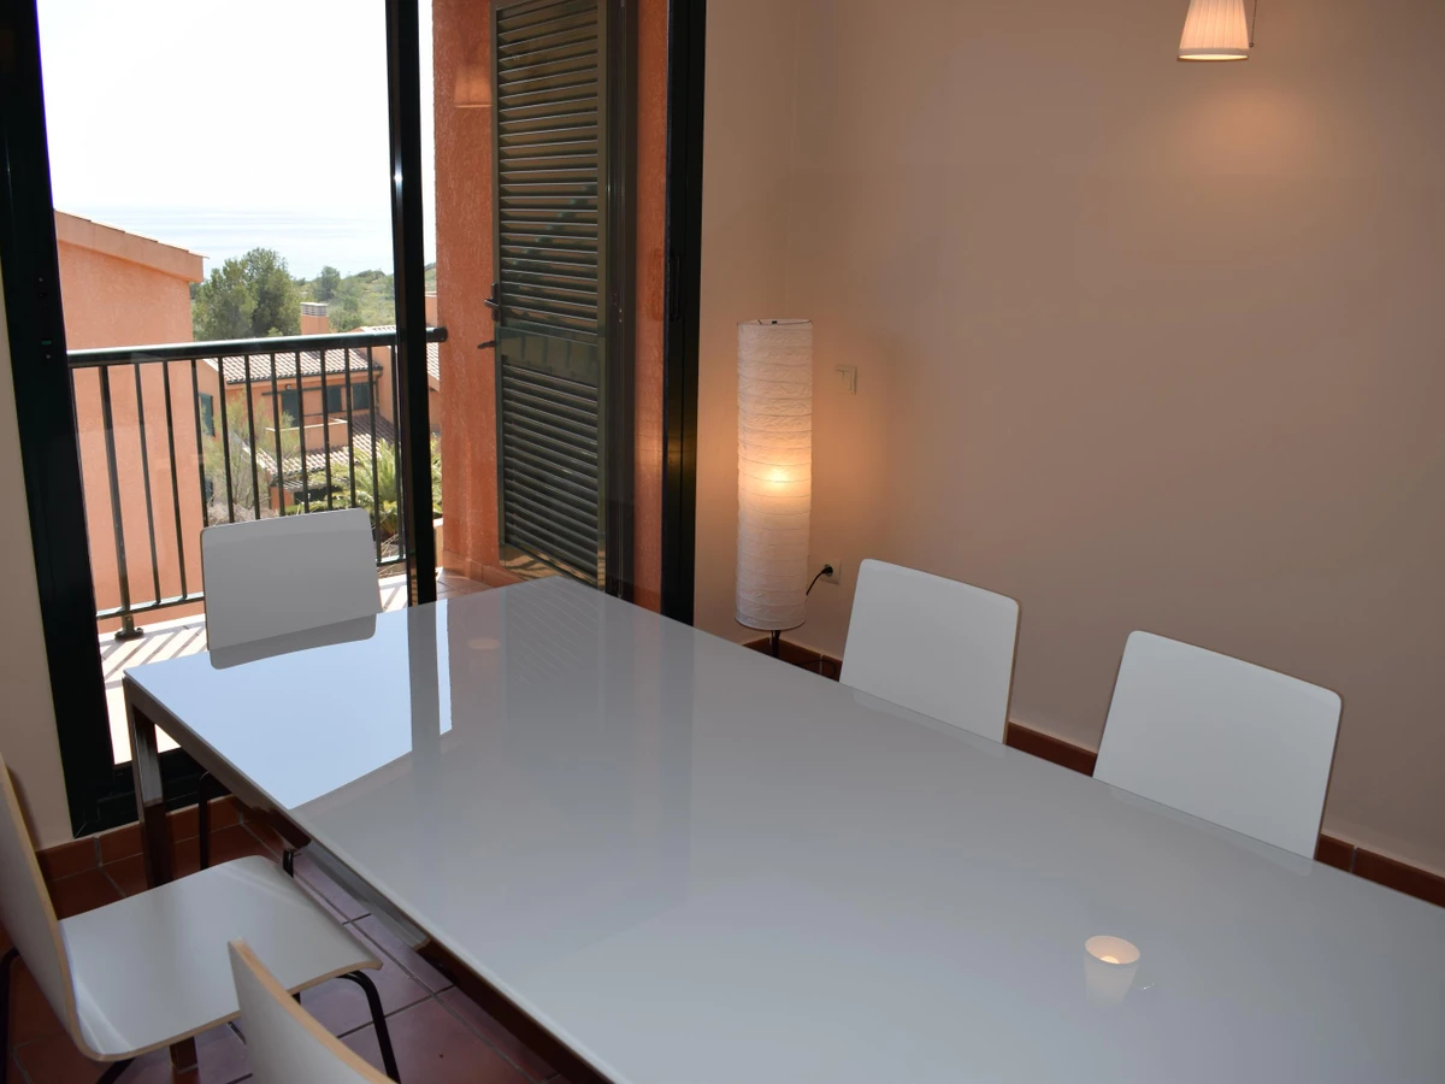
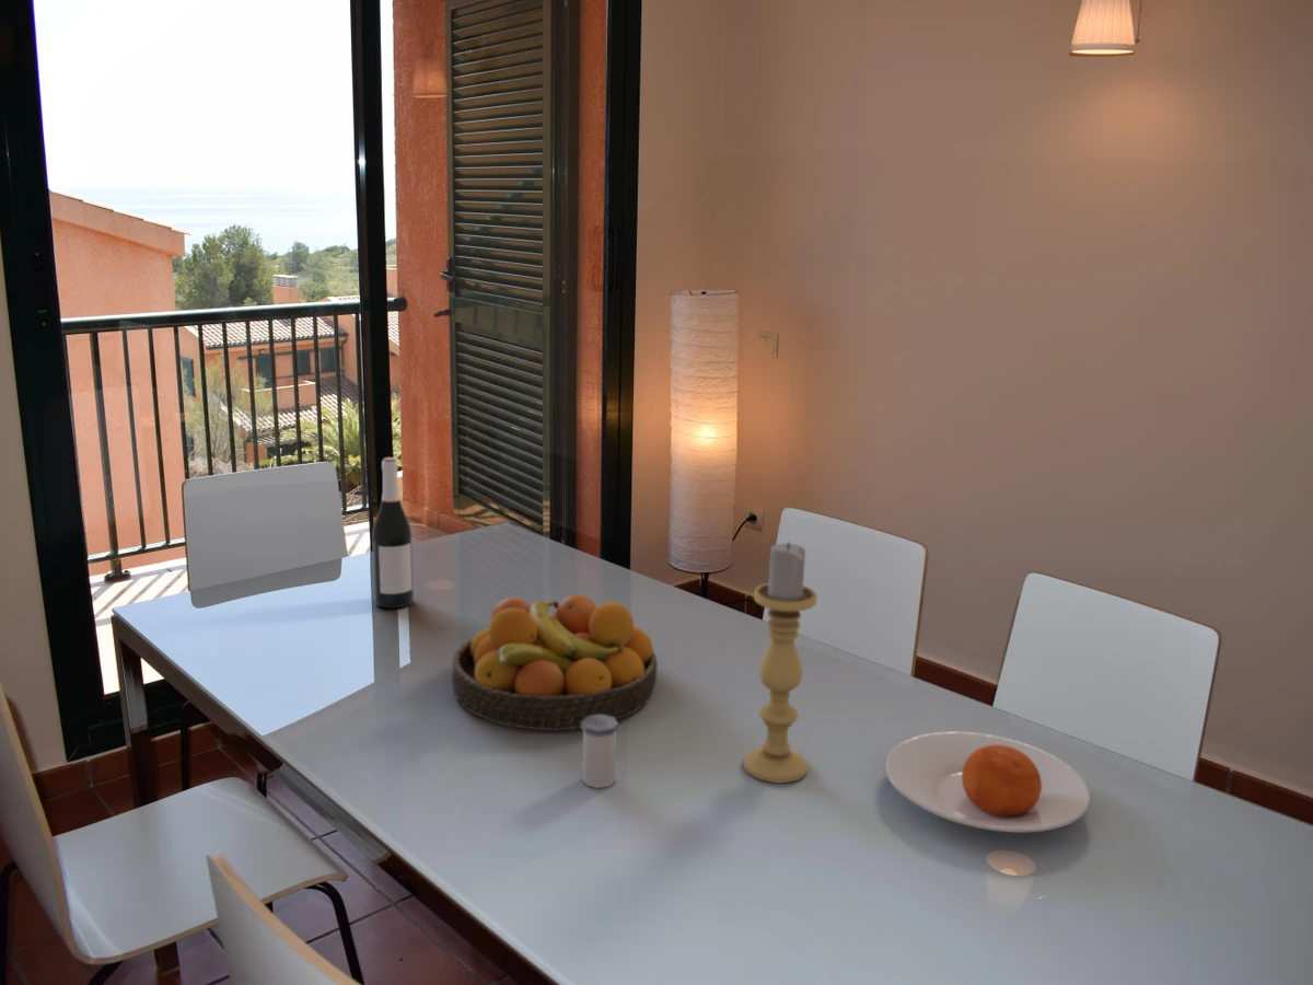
+ fruit bowl (555, 642)
+ wine bottle (392, 531)
+ candle holder (781, 657)
+ plate (986, 770)
+ salt shaker (599, 751)
